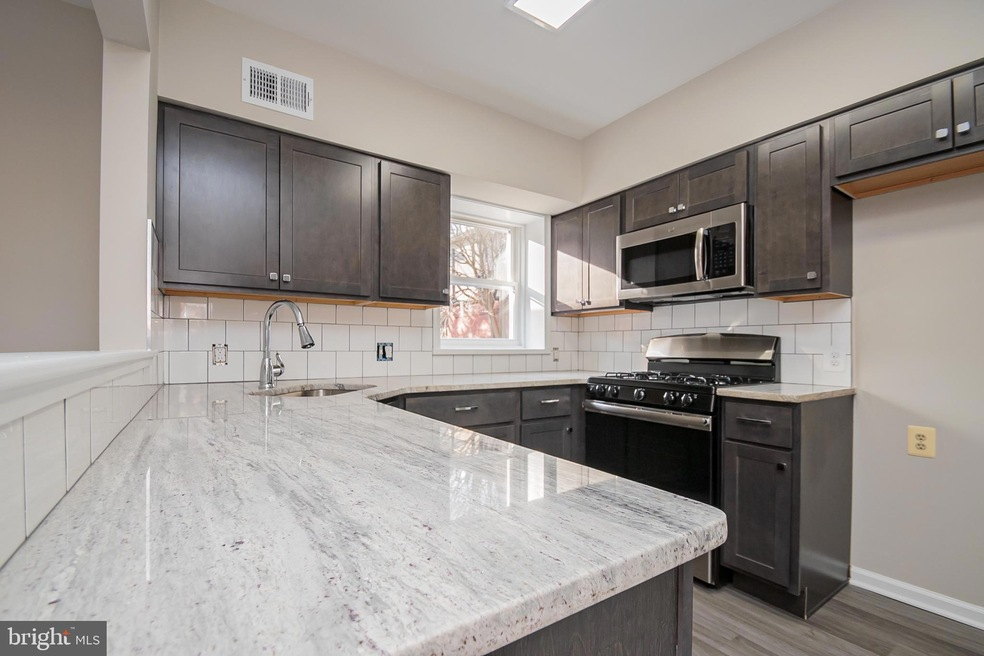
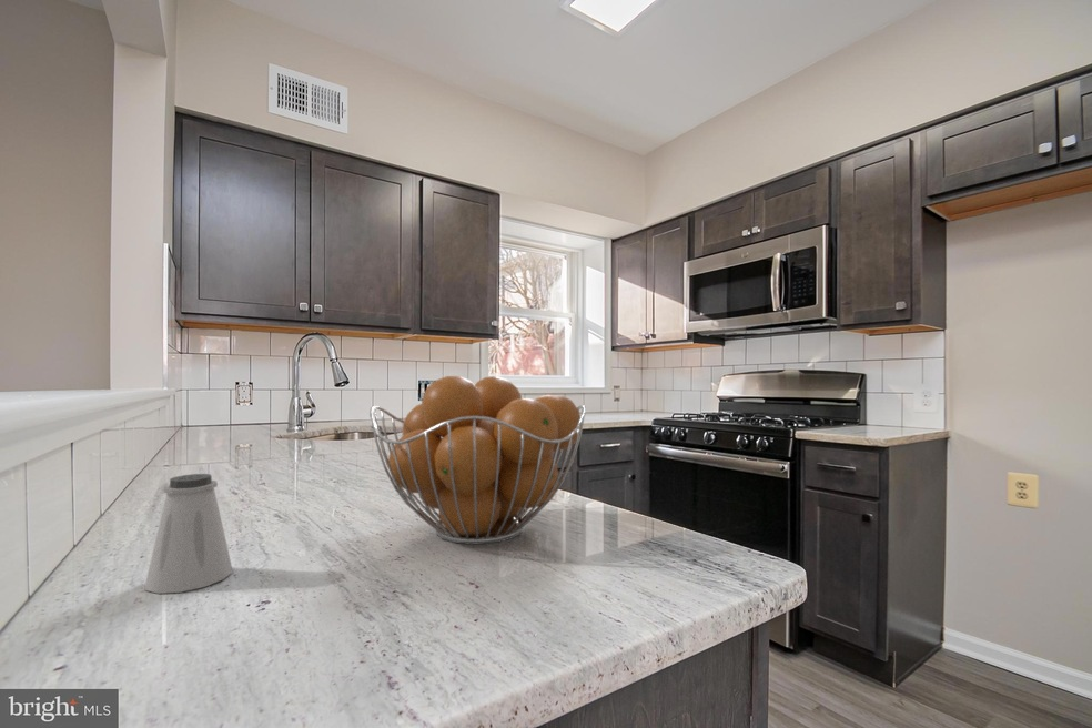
+ fruit basket (479, 452)
+ saltshaker (190, 527)
